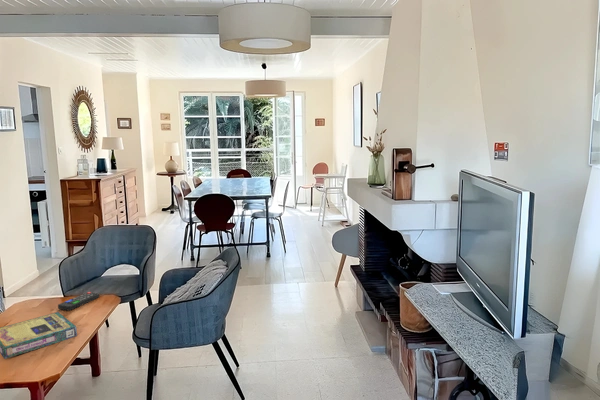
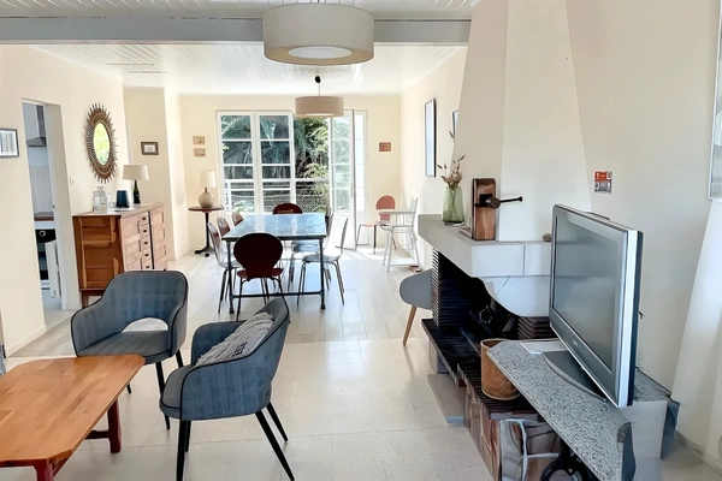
- video game box (33, 333)
- remote control (79, 300)
